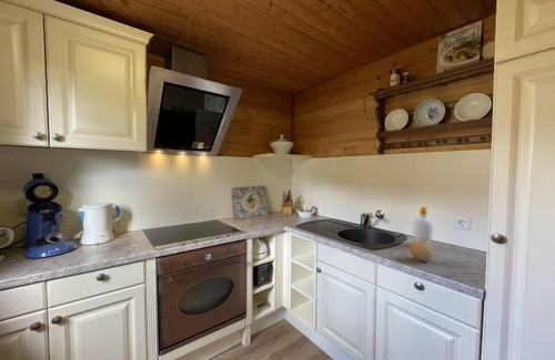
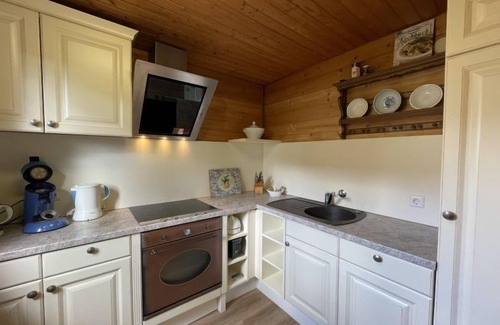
- fruit (421, 250)
- soap bottle (422, 226)
